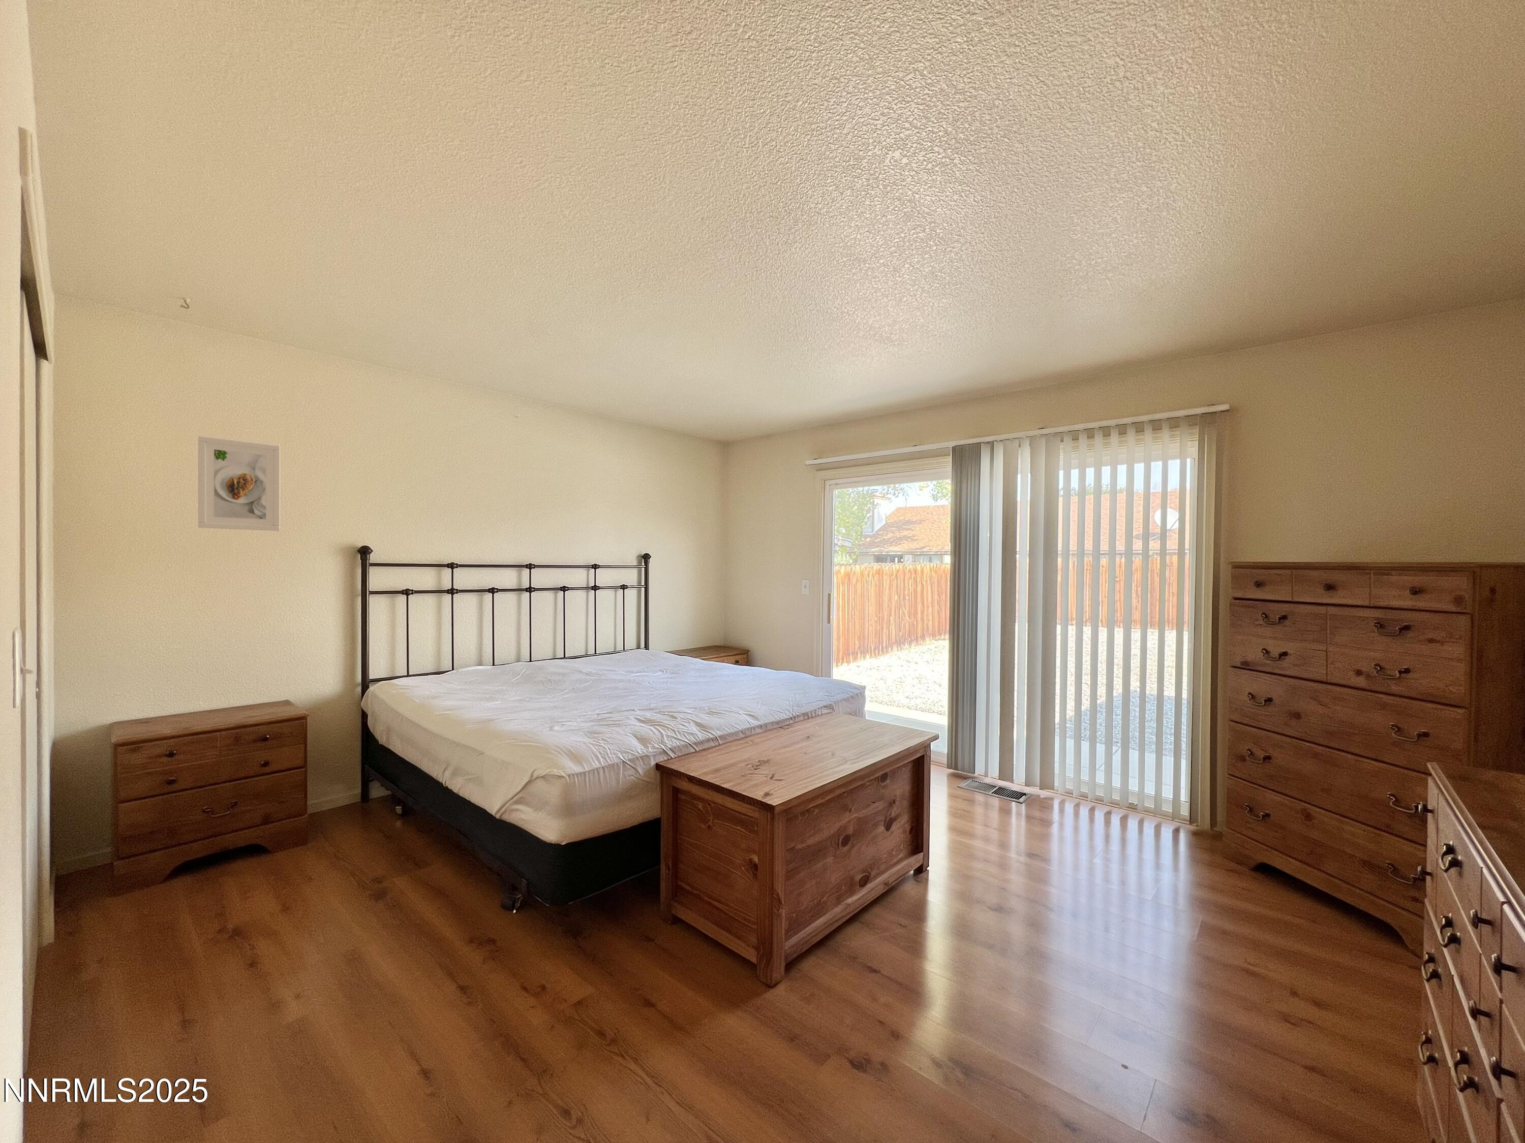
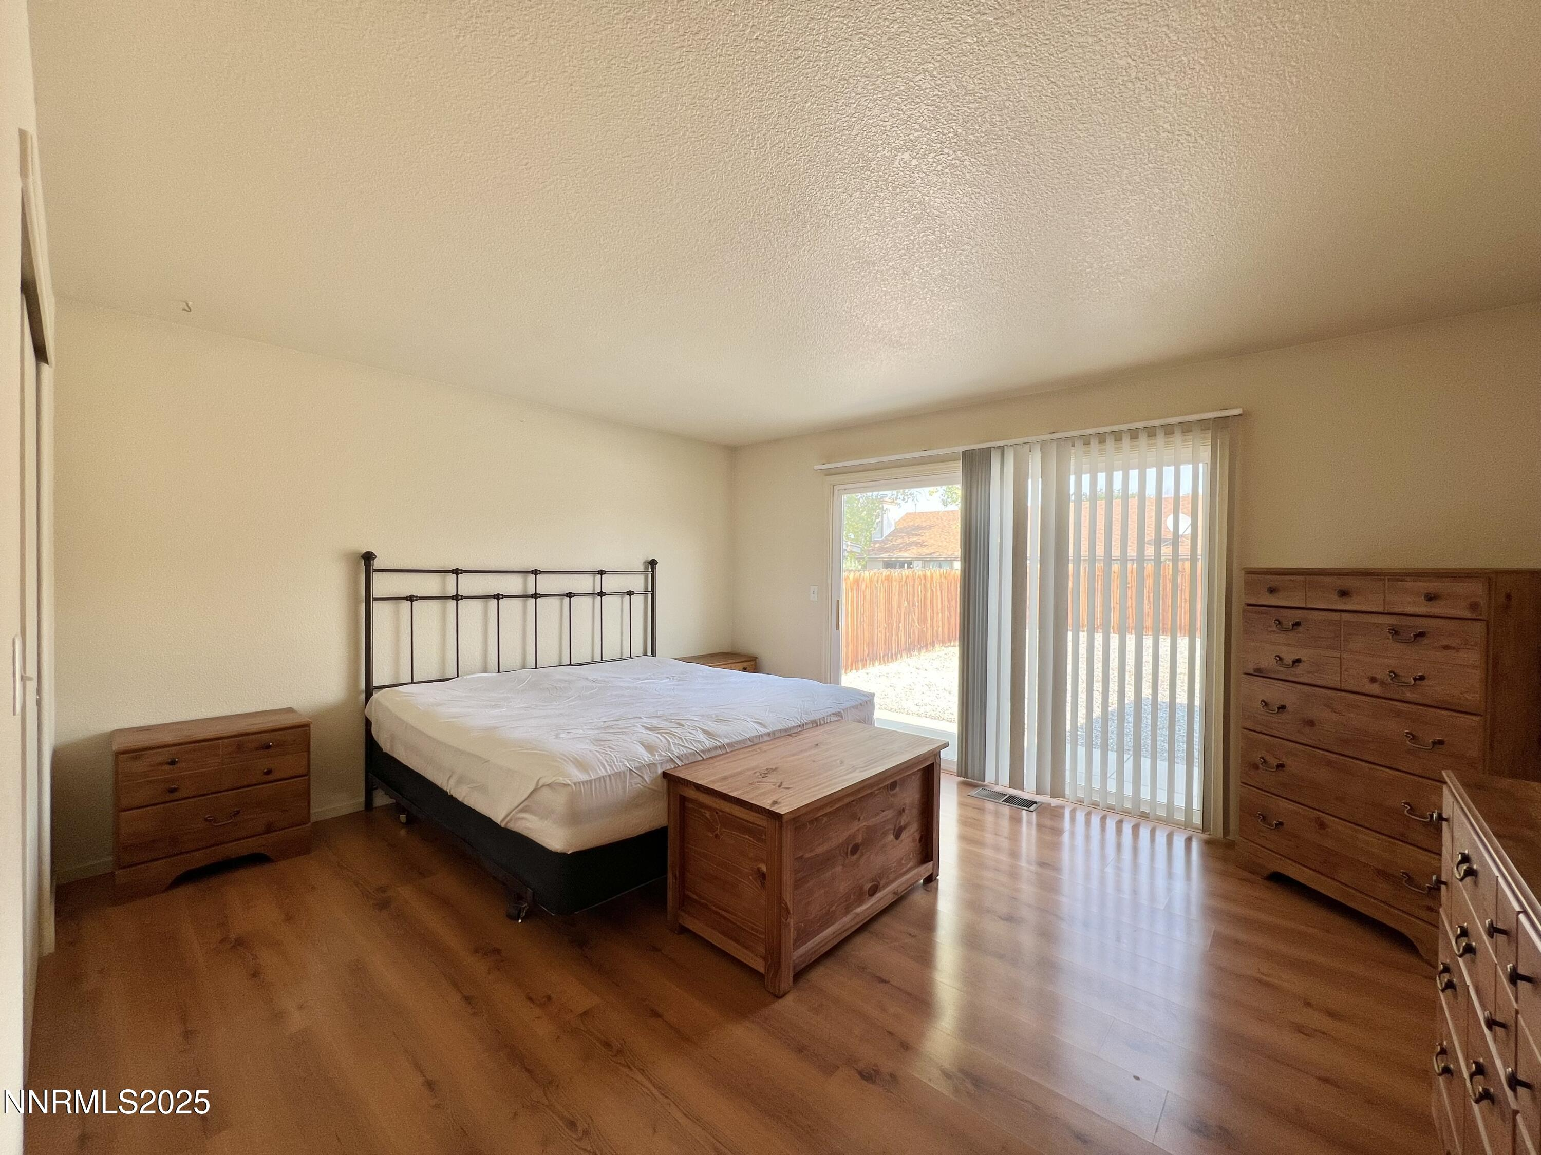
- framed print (240, 485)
